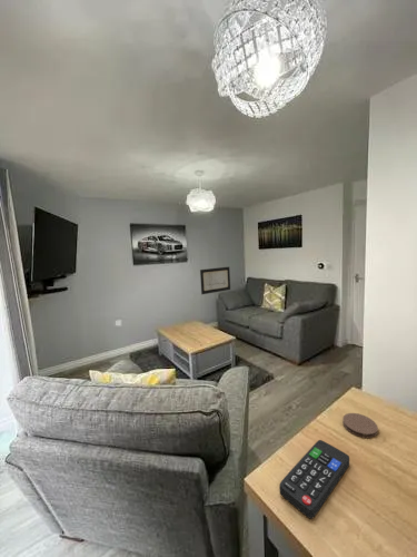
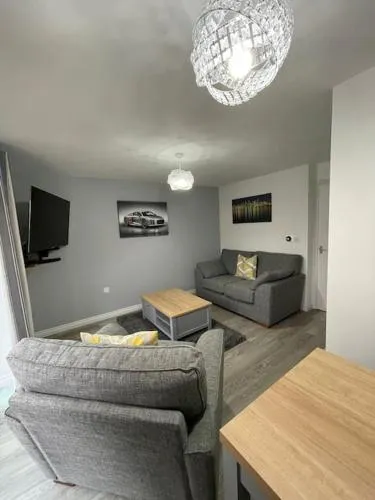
- wall art (216, 280)
- coaster (359, 424)
- remote control (316, 472)
